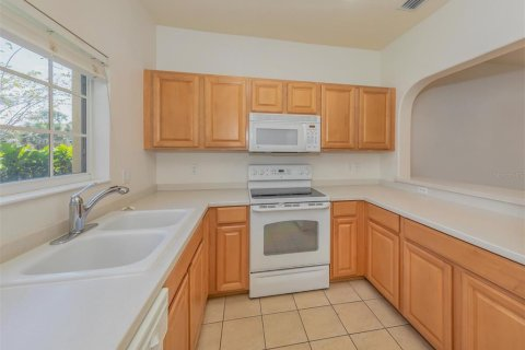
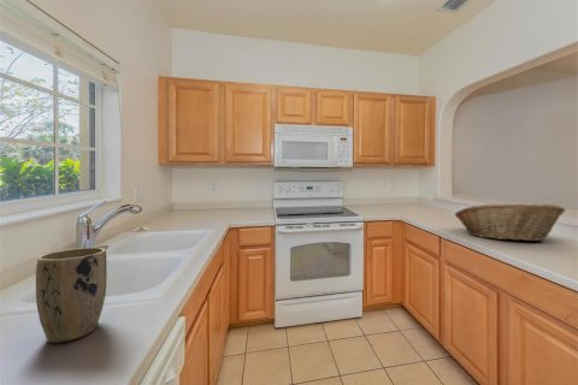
+ plant pot (73, 292)
+ fruit basket (505, 219)
